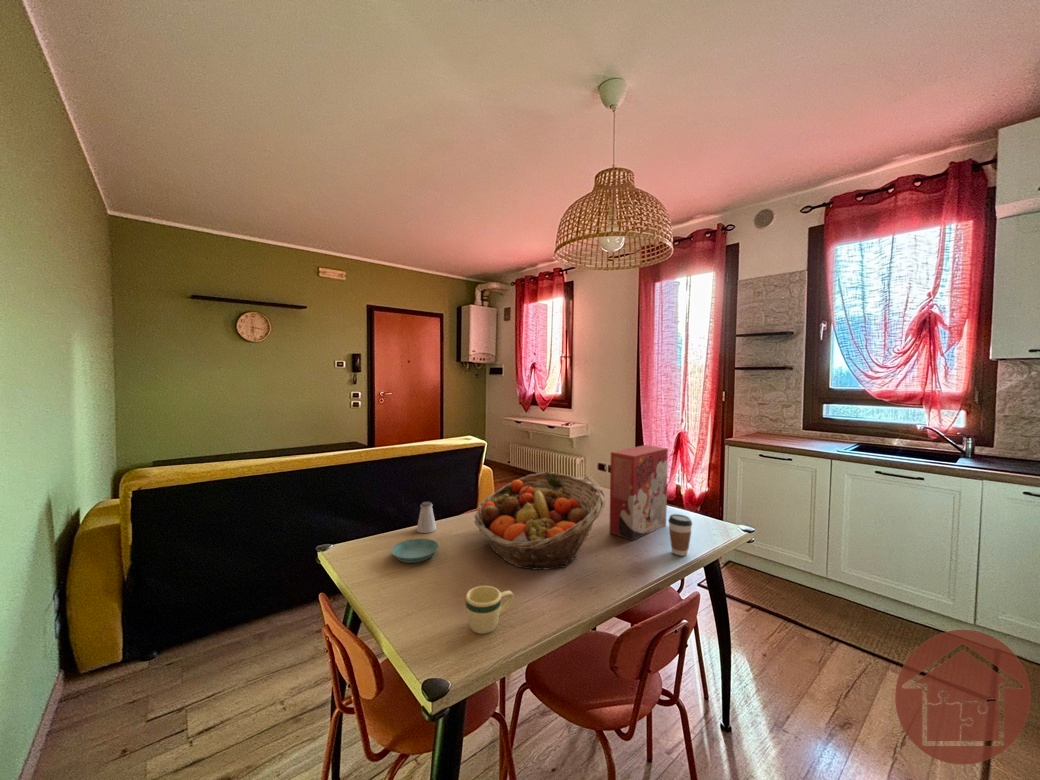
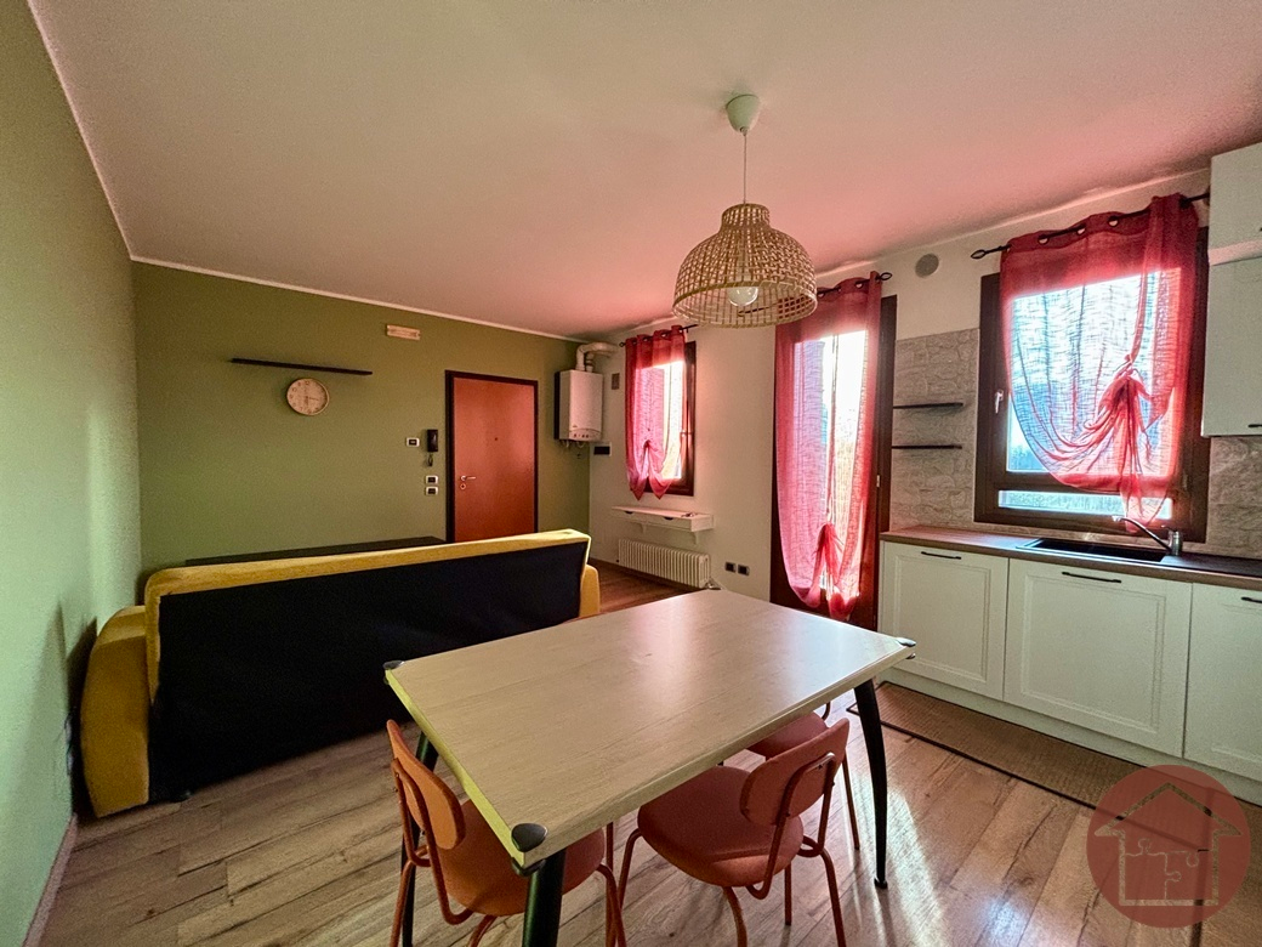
- coffee cup (679, 534)
- saltshaker (426, 516)
- mug (490, 607)
- fruit basket (537, 515)
- saucer (415, 551)
- cereal box (639, 489)
